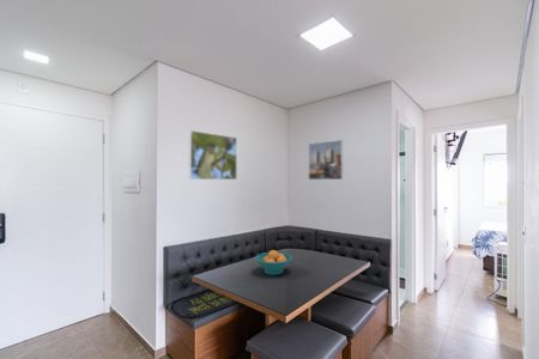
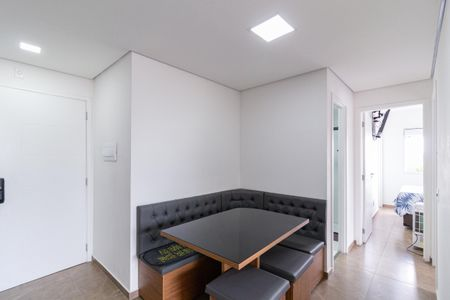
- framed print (214, 157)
- fruit bowl (273, 261)
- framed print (325, 160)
